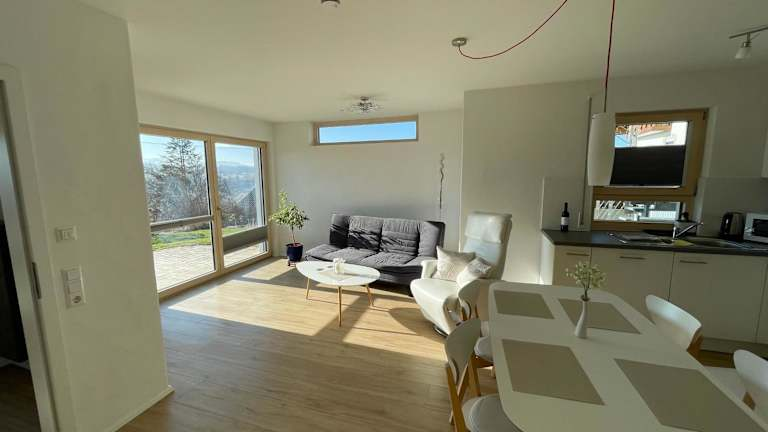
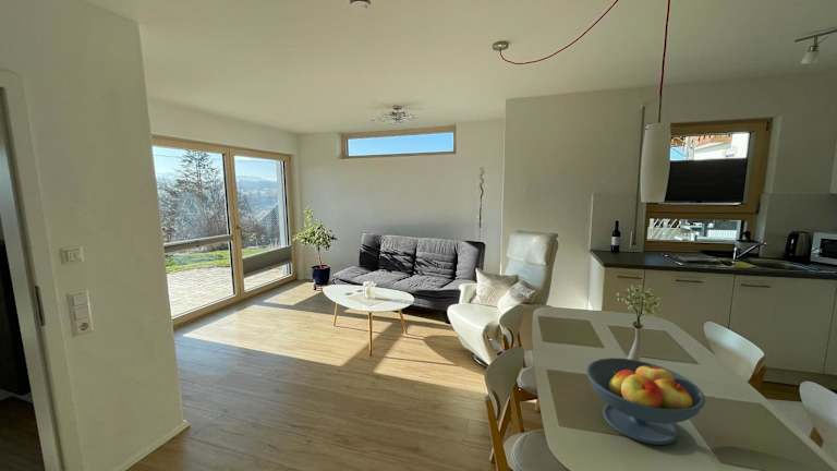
+ fruit bowl (640, 394)
